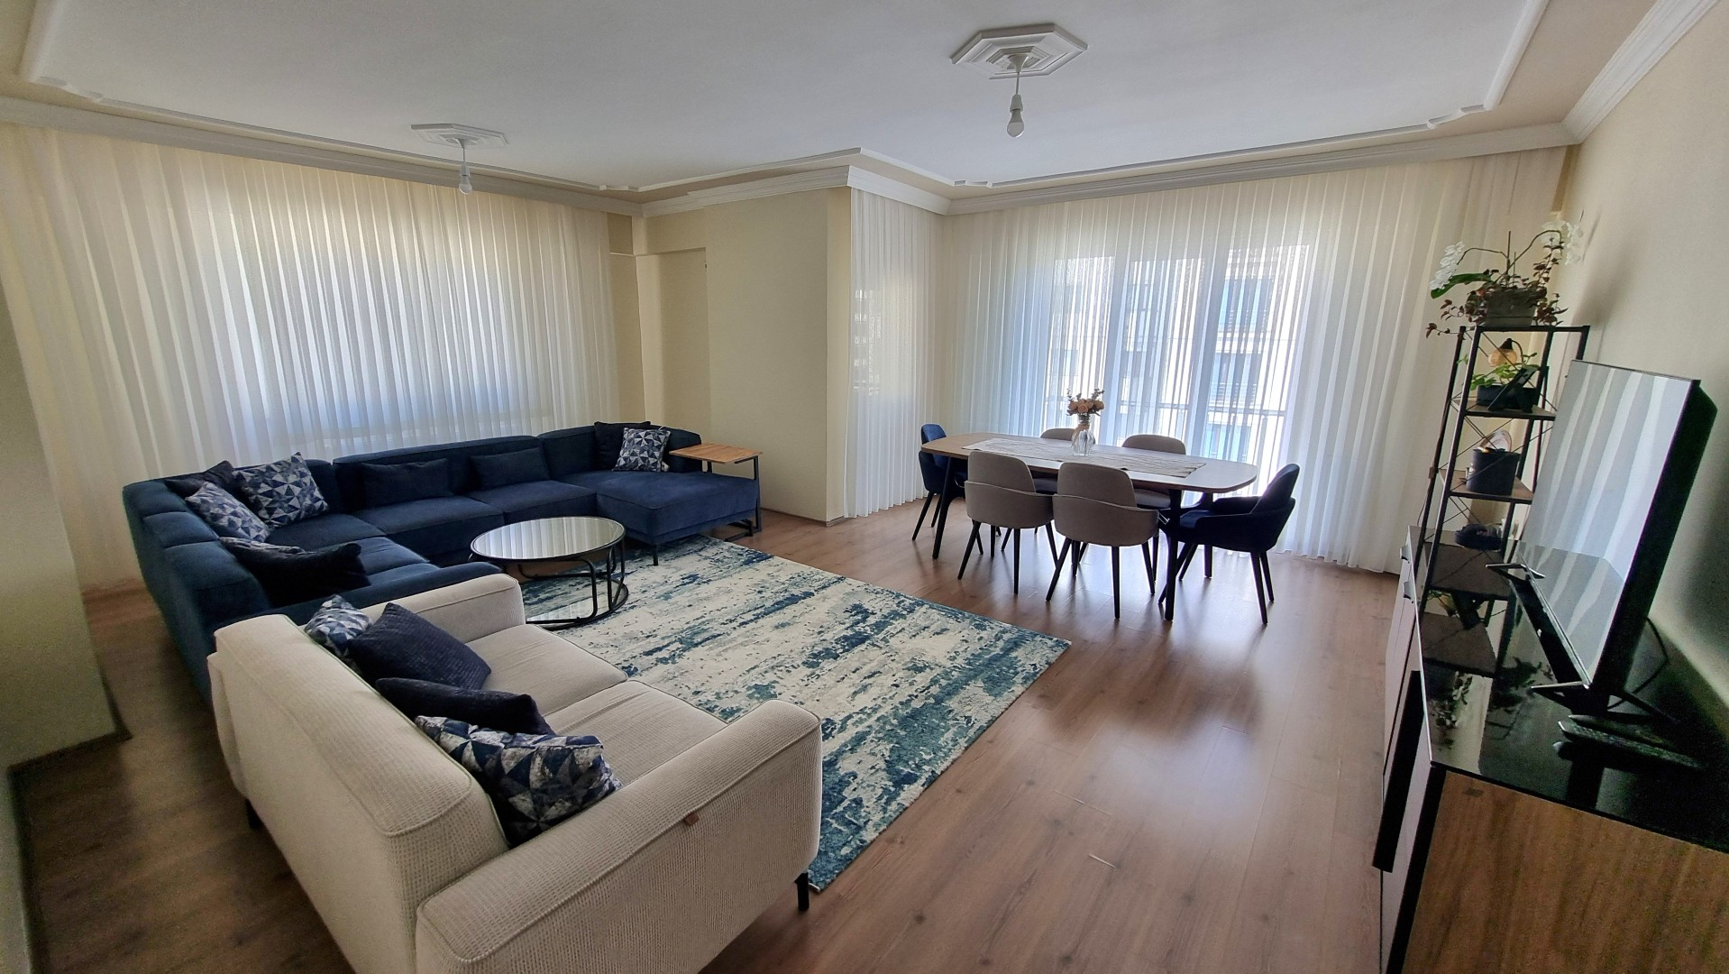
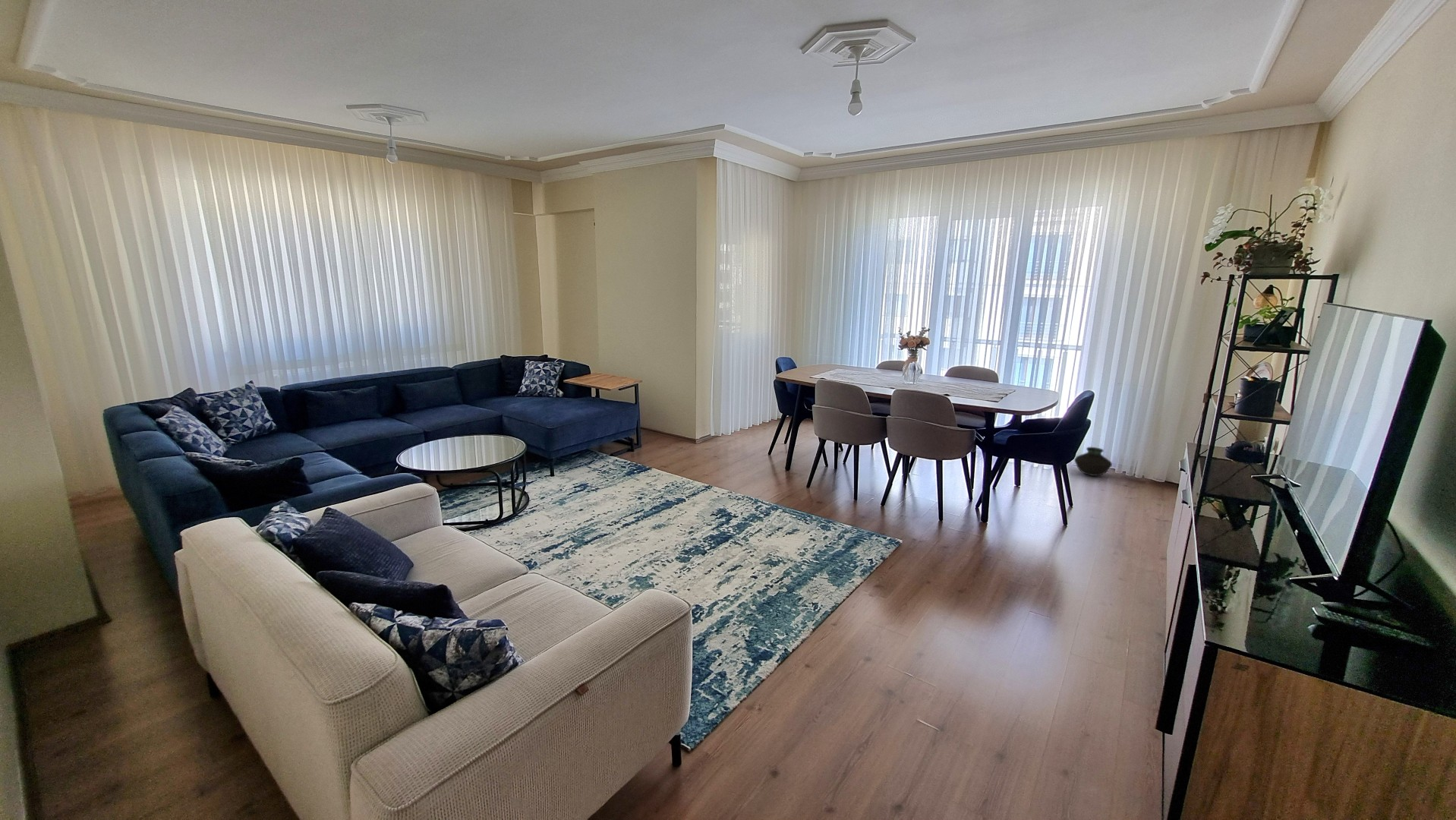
+ vase (1092, 462)
